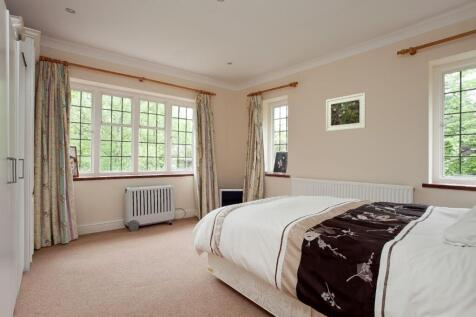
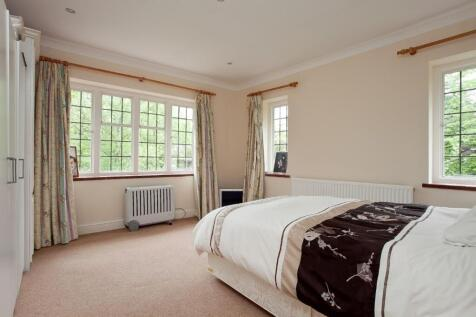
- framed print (344, 113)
